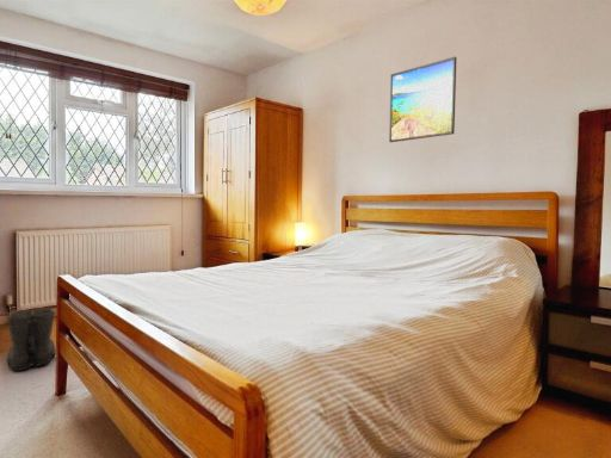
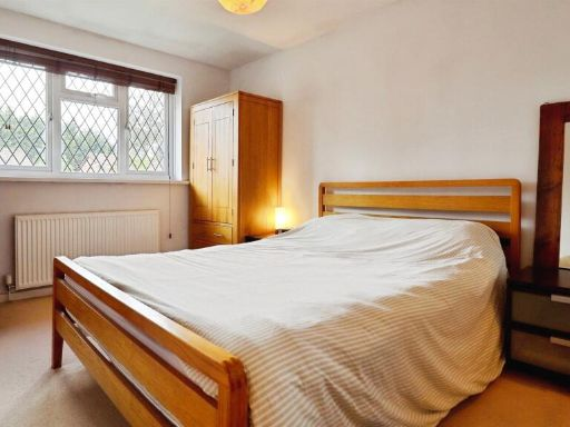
- boots (31, 334)
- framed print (420, 101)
